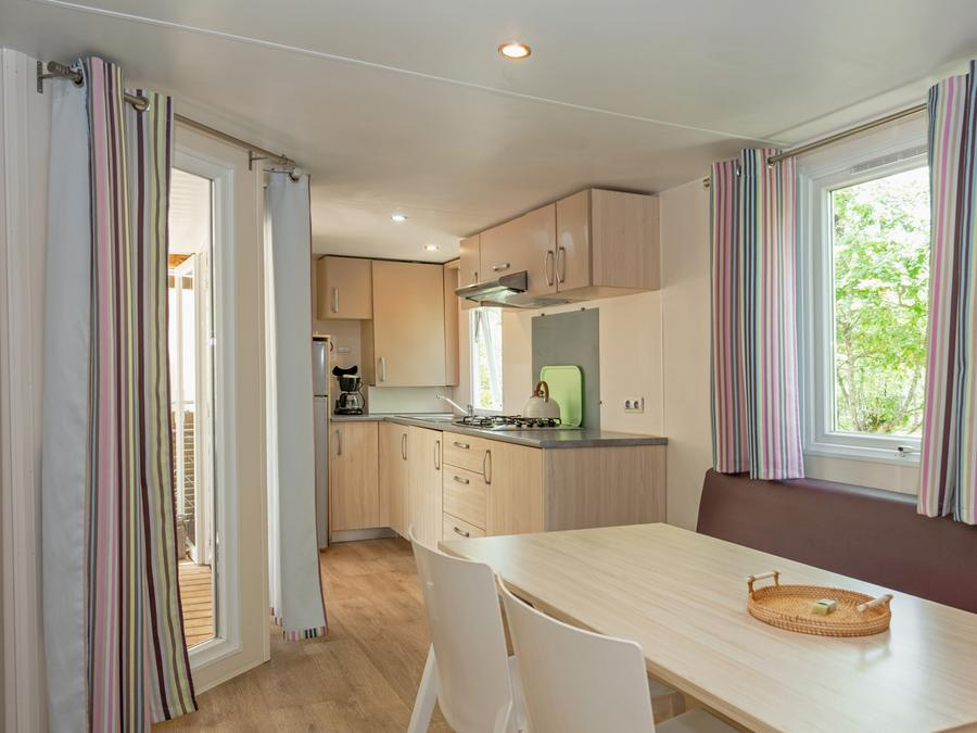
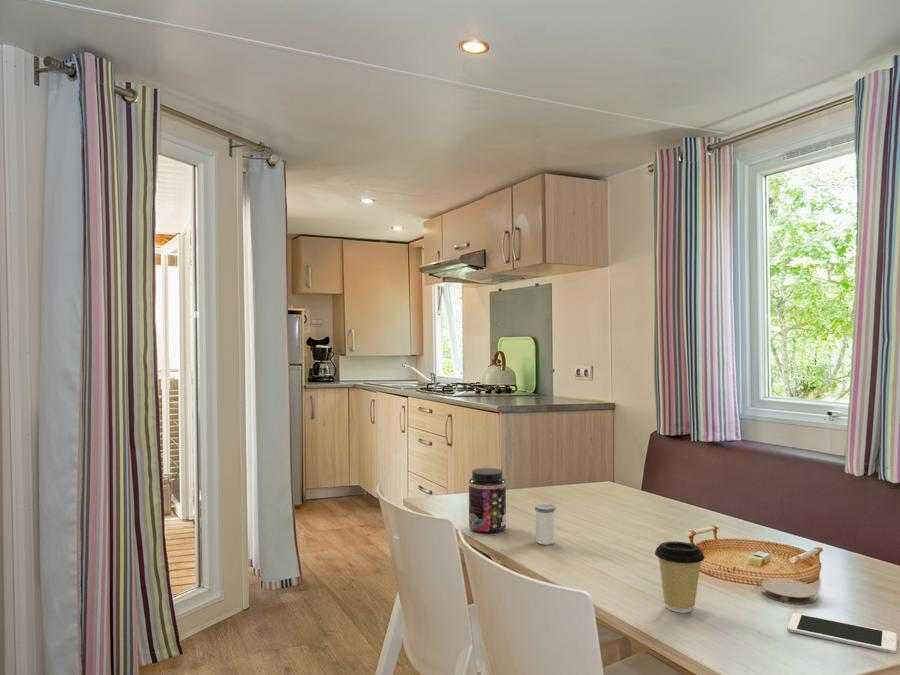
+ cell phone (841, 632)
+ coaster (788, 591)
+ coffee cup (679, 576)
+ jar (487, 500)
+ salt shaker (545, 524)
